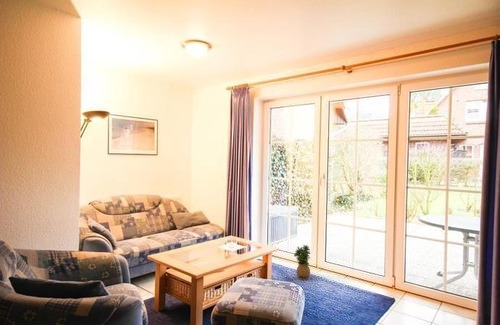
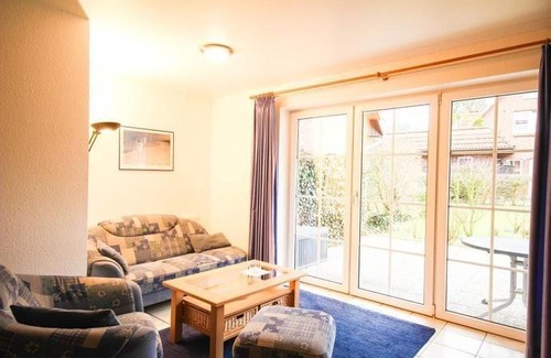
- potted plant (302, 260)
